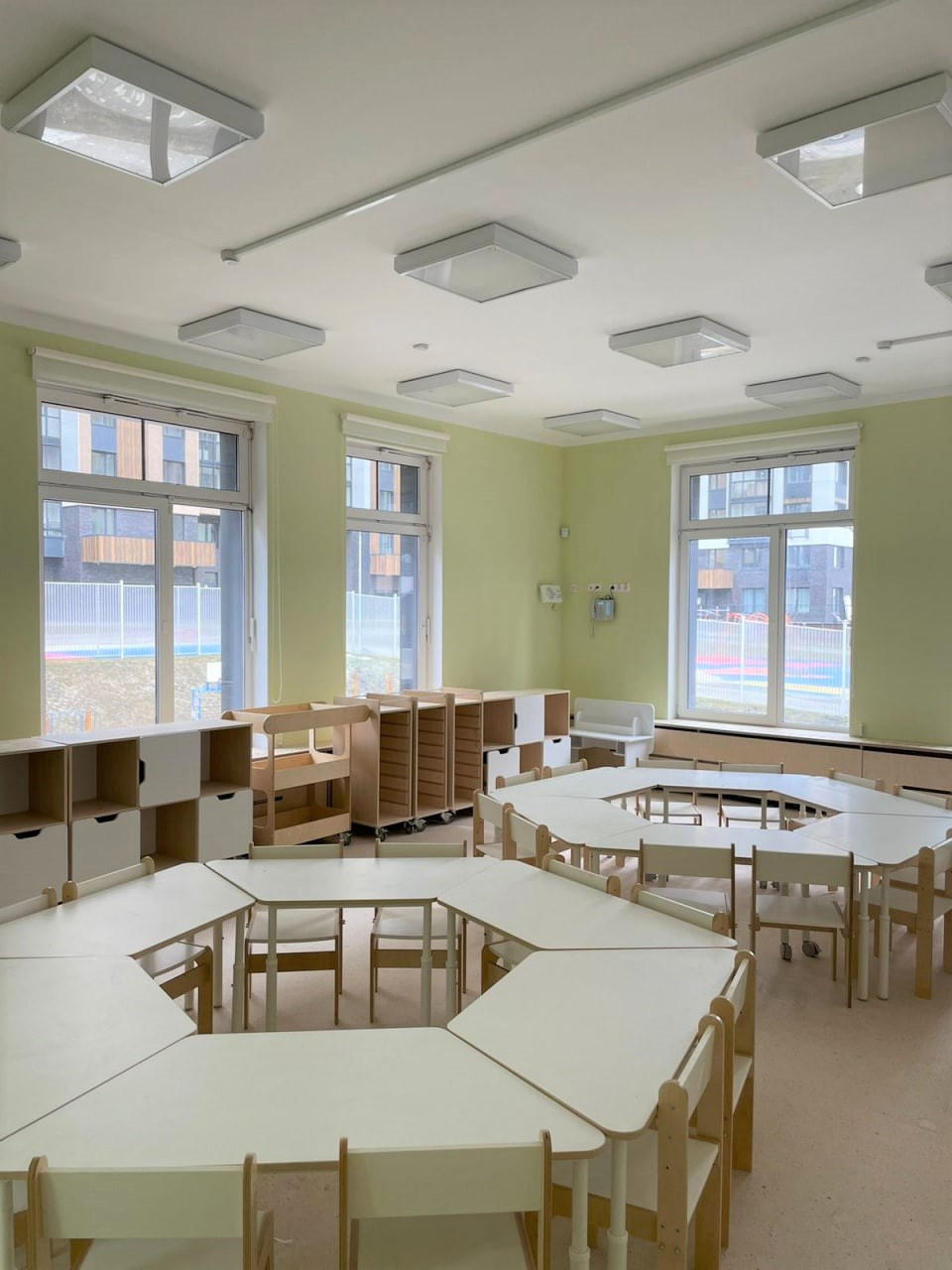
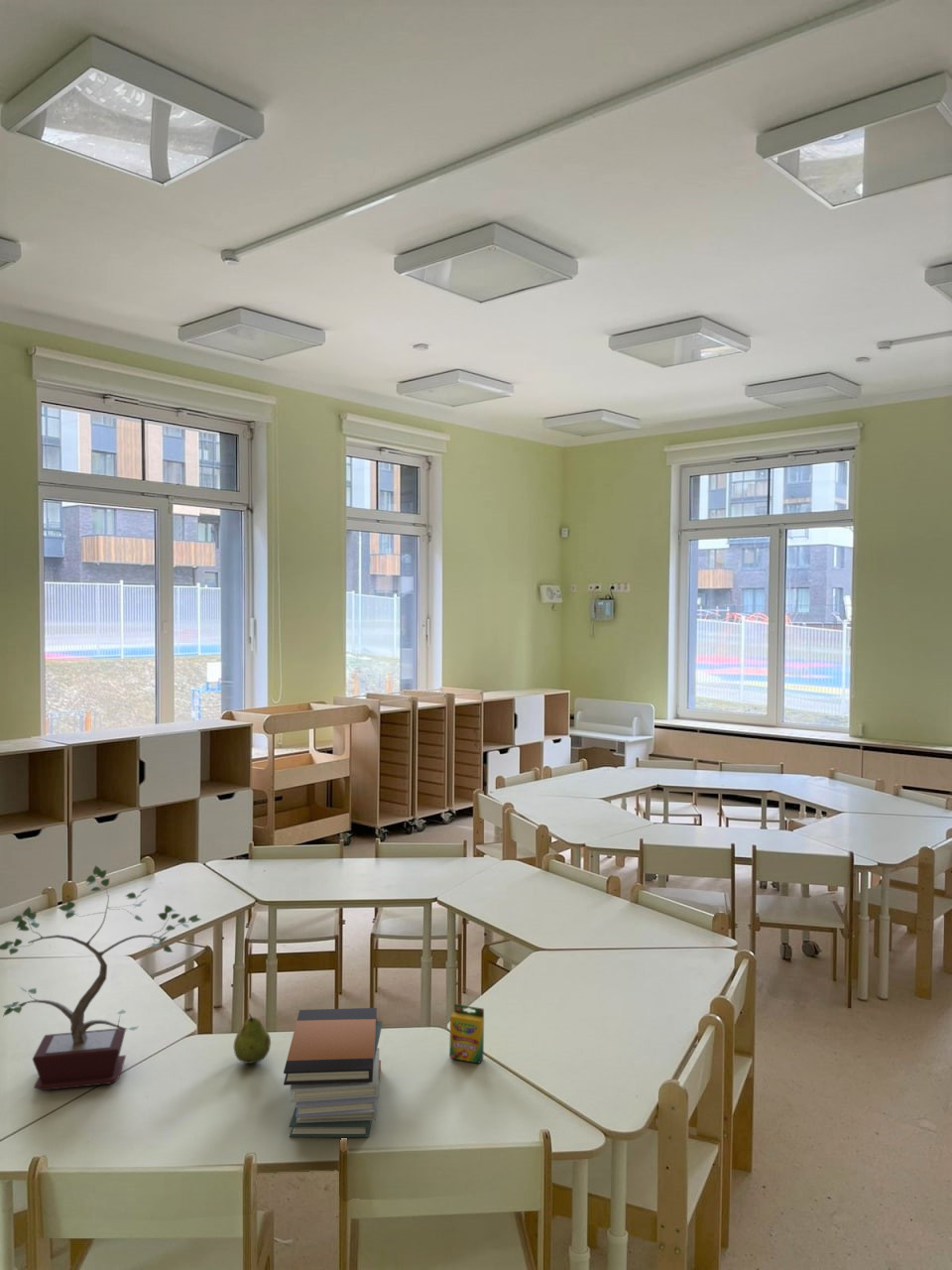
+ crayon box (466, 1033)
+ fruit (252, 1035)
+ book stack (335, 1070)
+ potted plant (102, 976)
